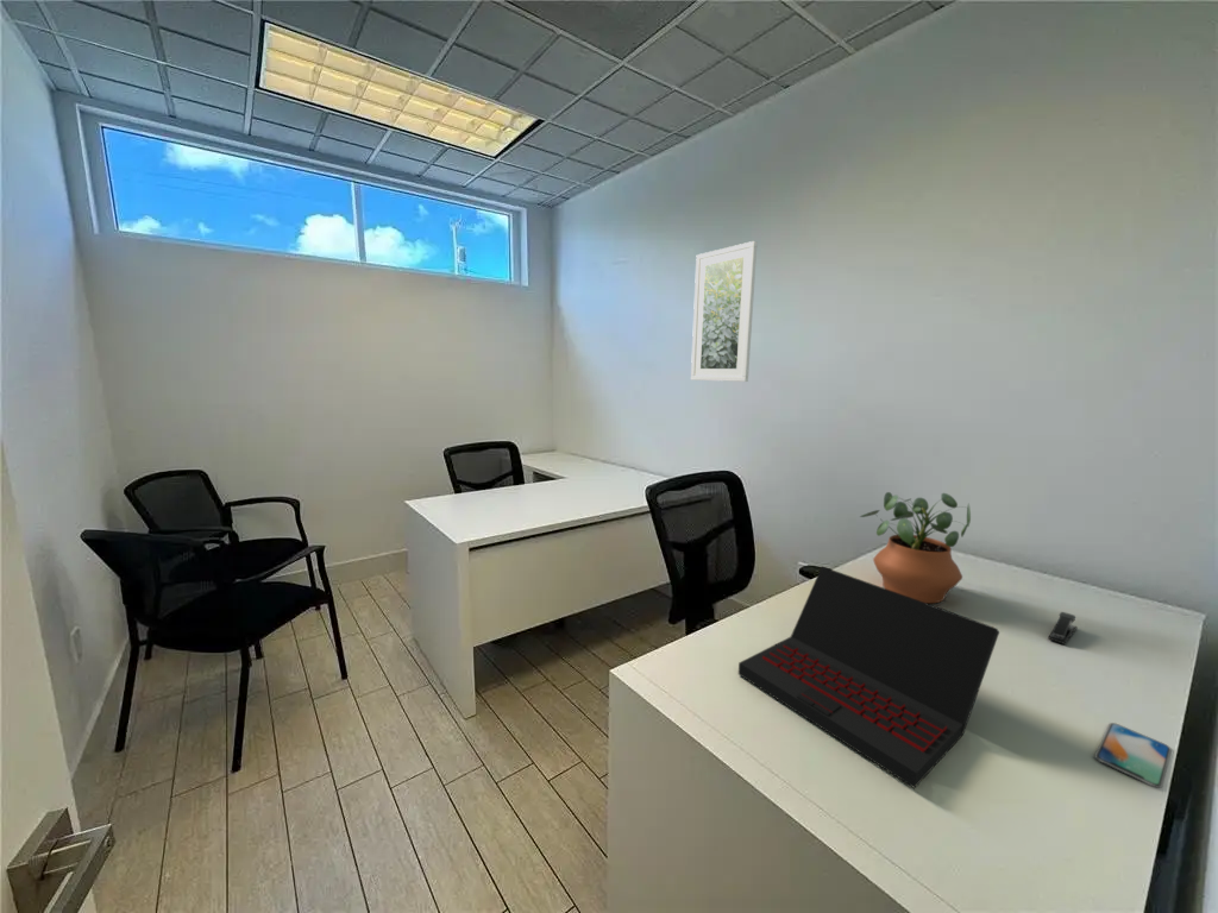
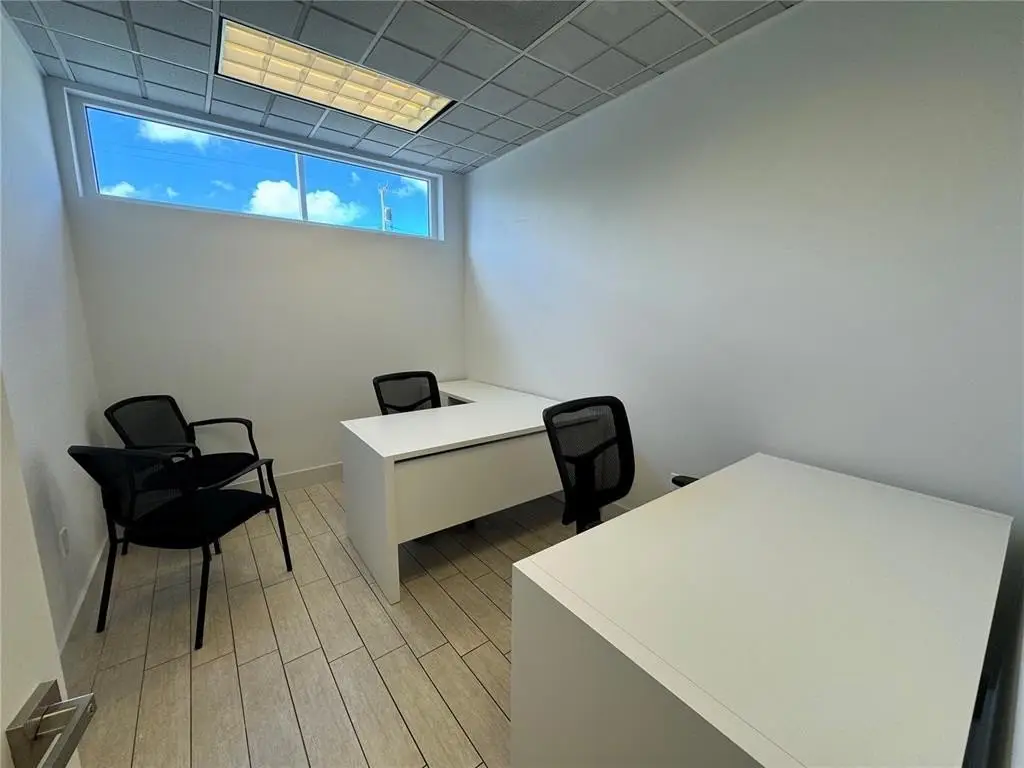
- smartphone (1134, 753)
- laptop (860, 650)
- potted plant (908, 540)
- stapler (1063, 625)
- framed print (721, 316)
